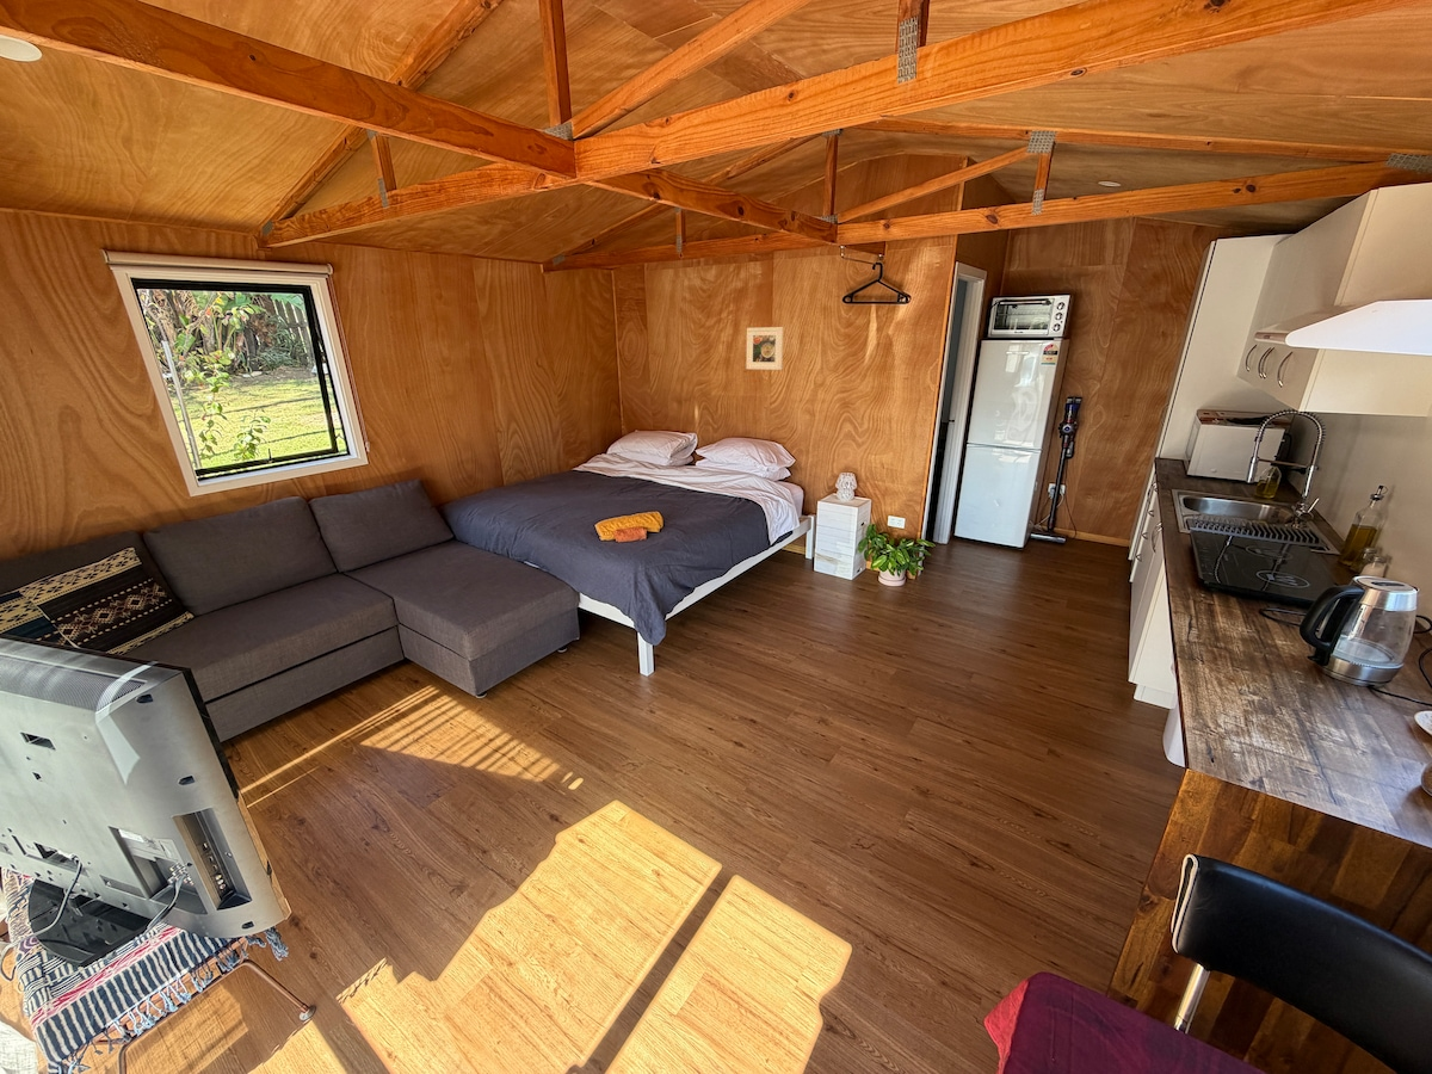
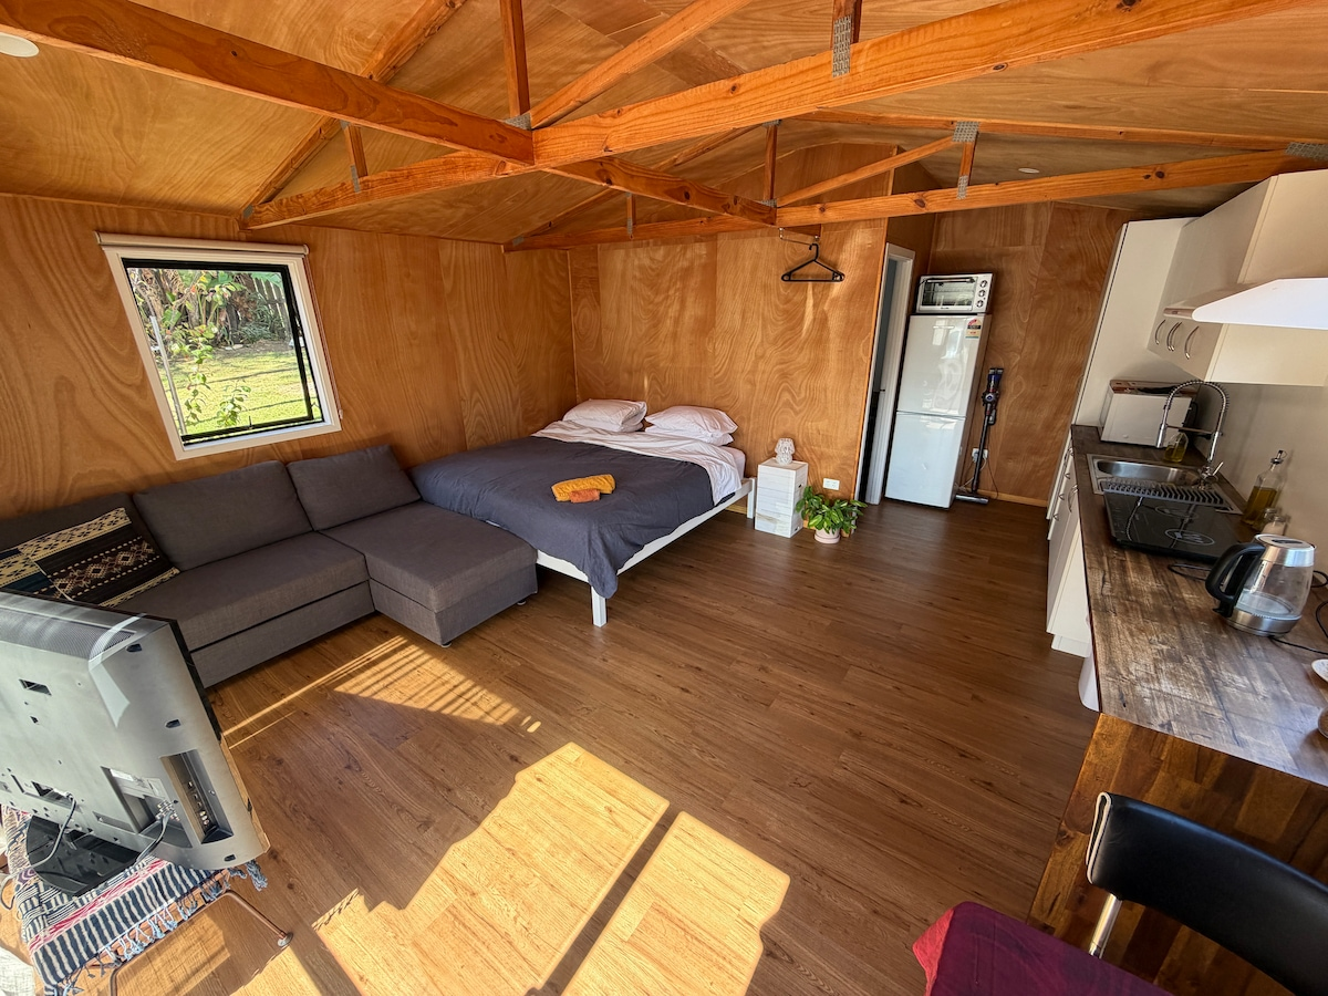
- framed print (764, 348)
